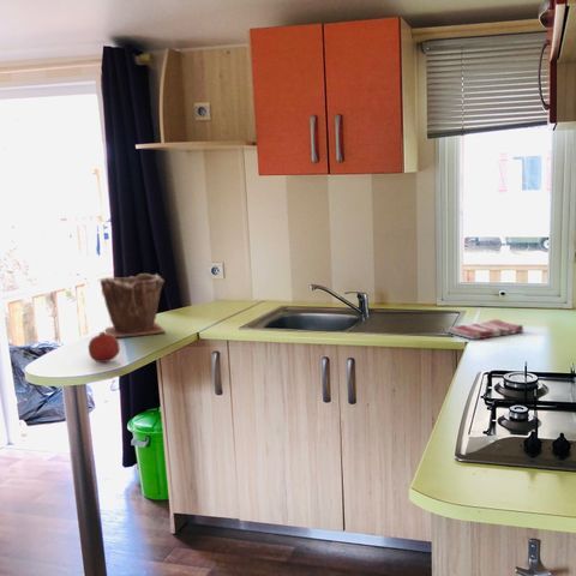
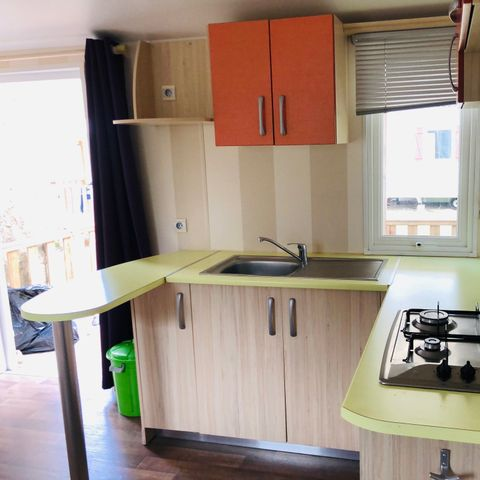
- plant pot (132, 304)
- dish towel (484, 328)
- fruit (103, 347)
